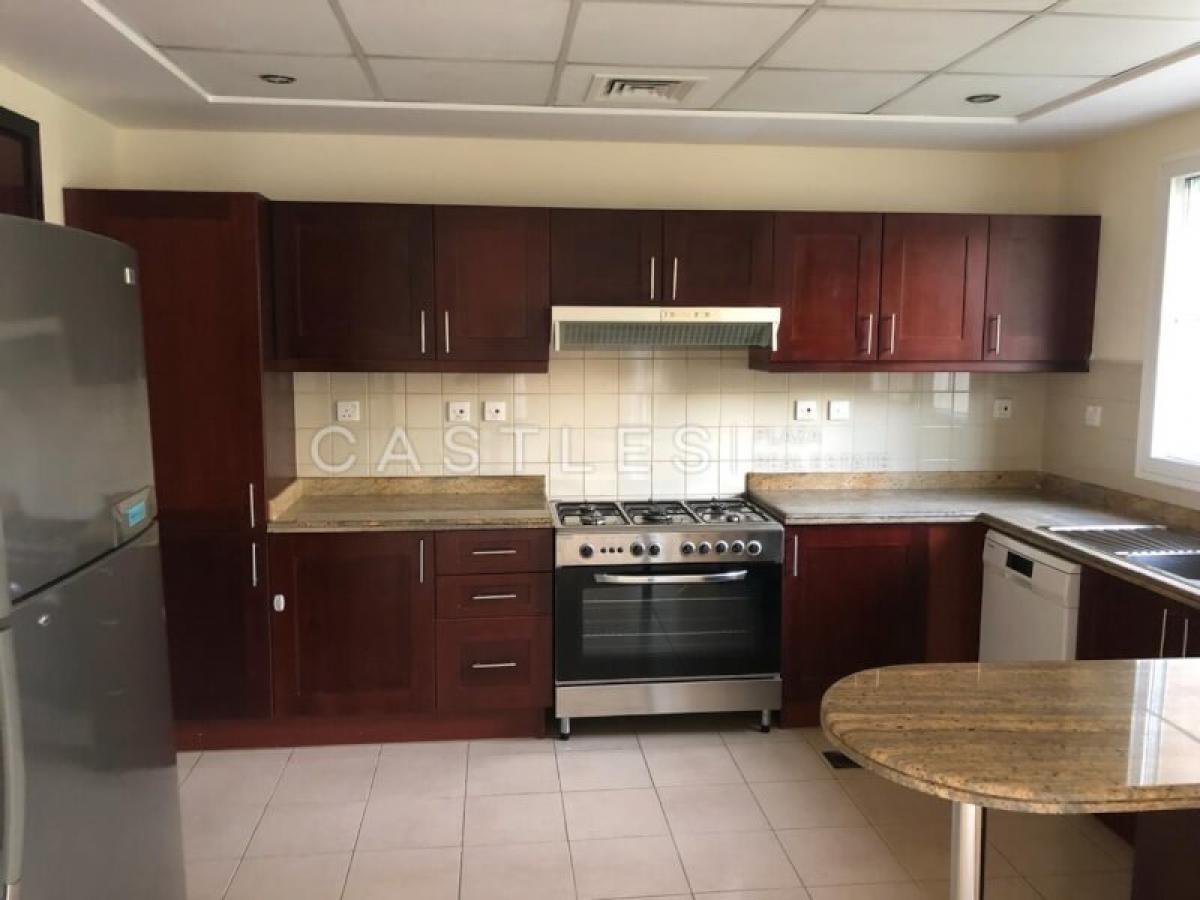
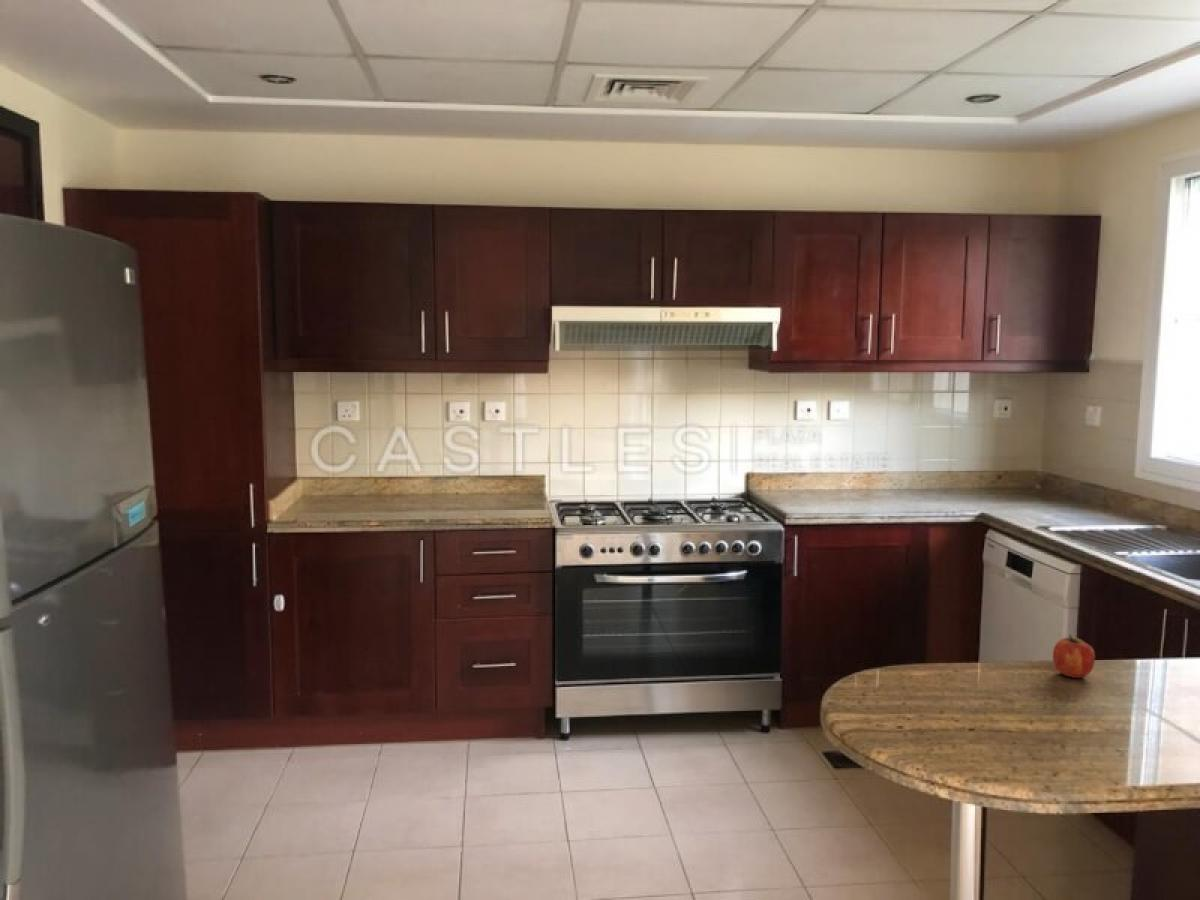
+ fruit (1073, 655)
